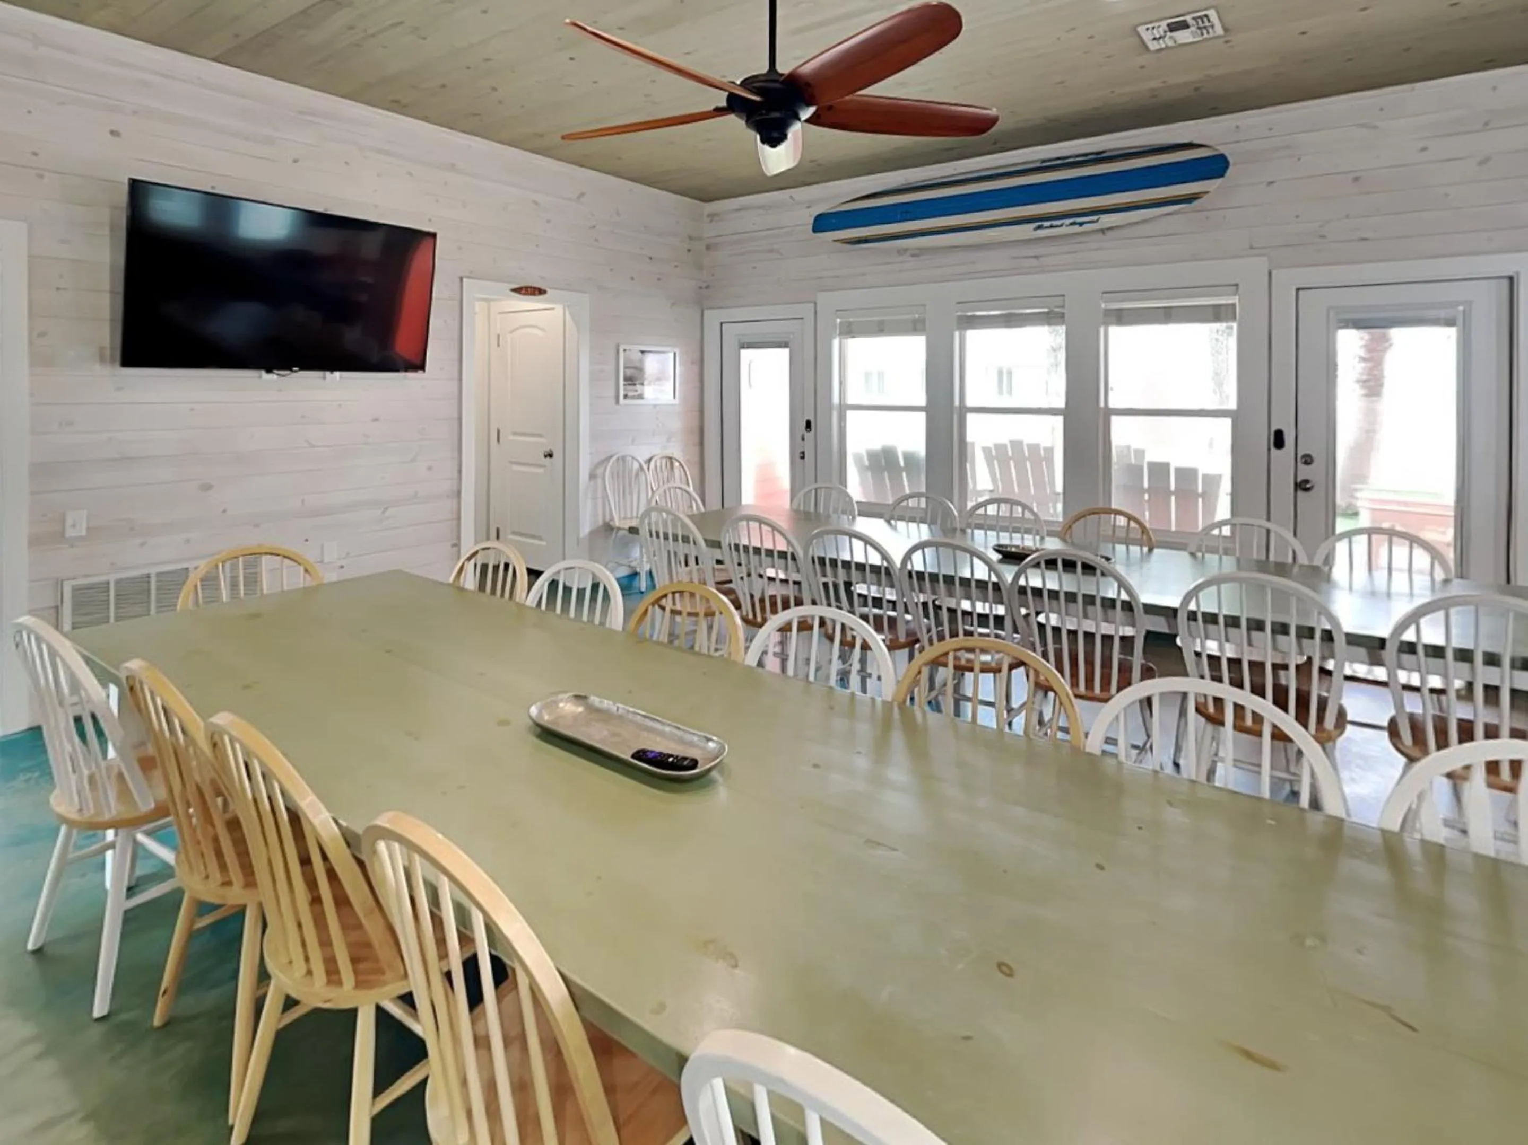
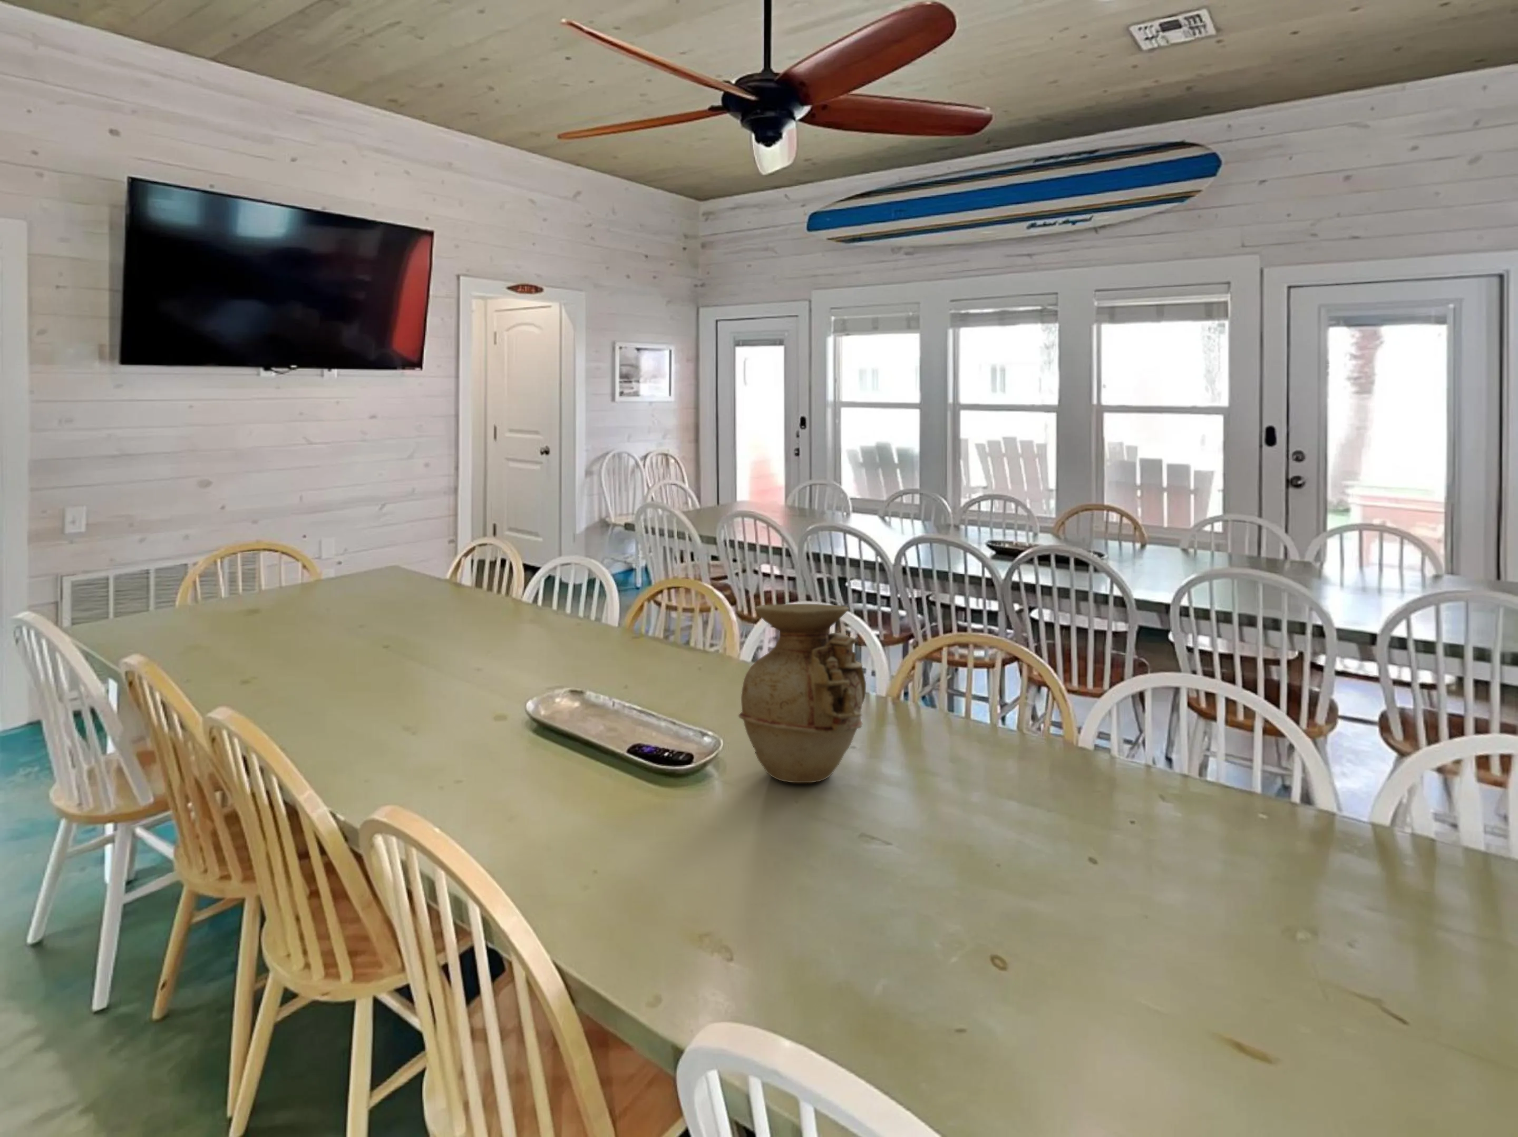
+ vase (806, 690)
